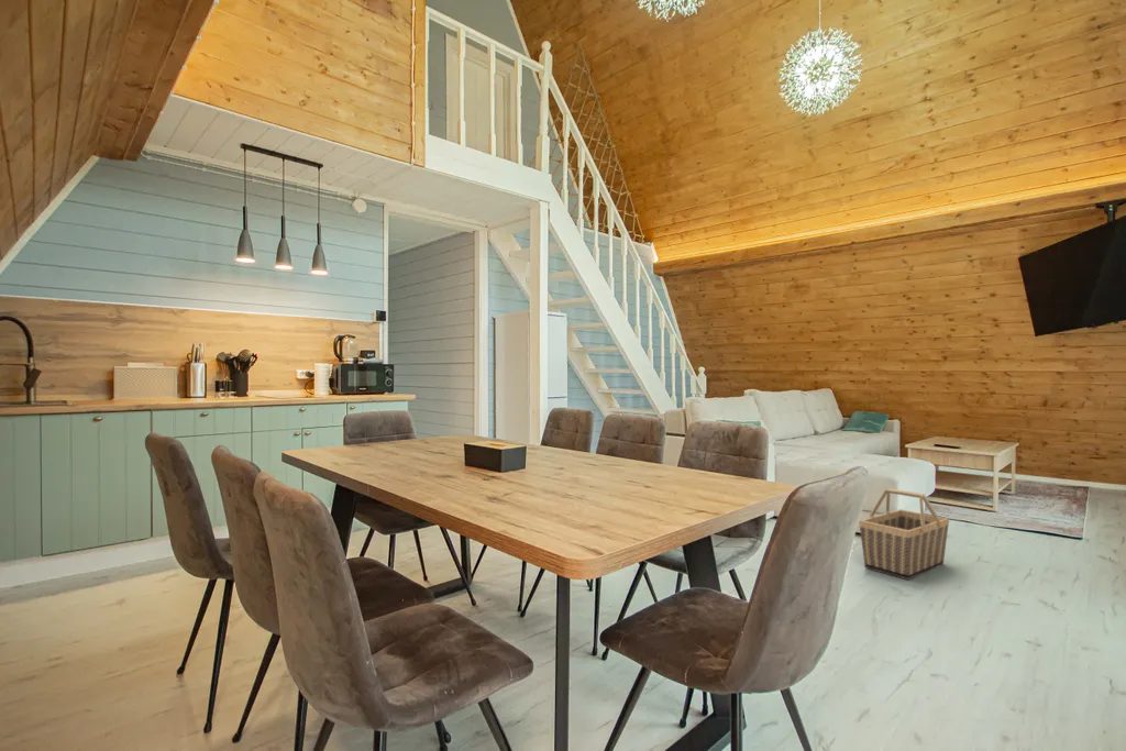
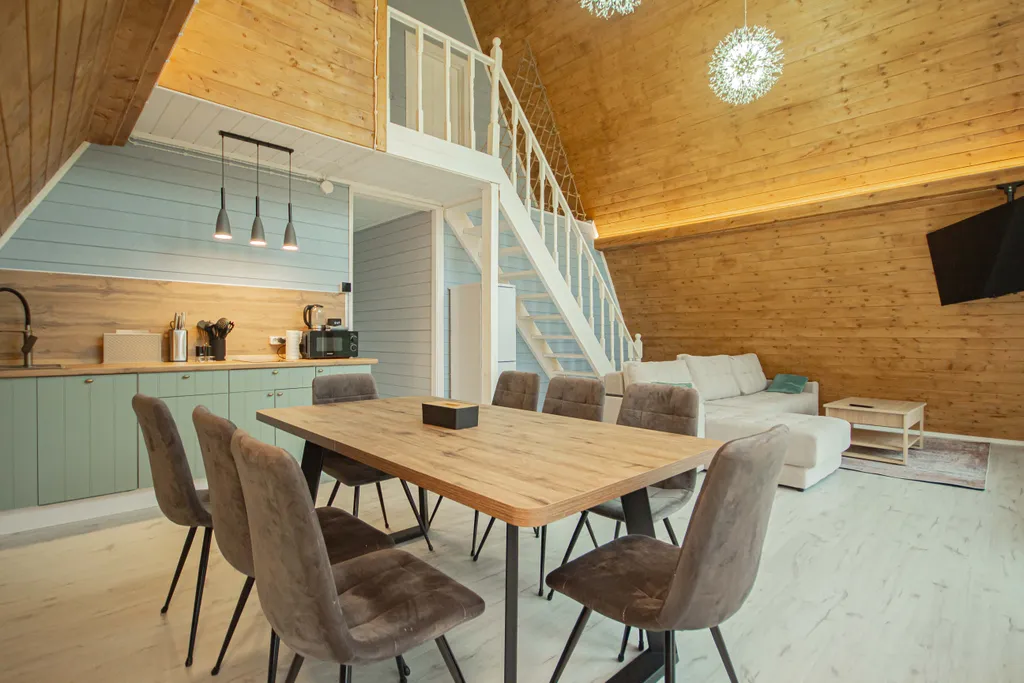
- basket (904, 528)
